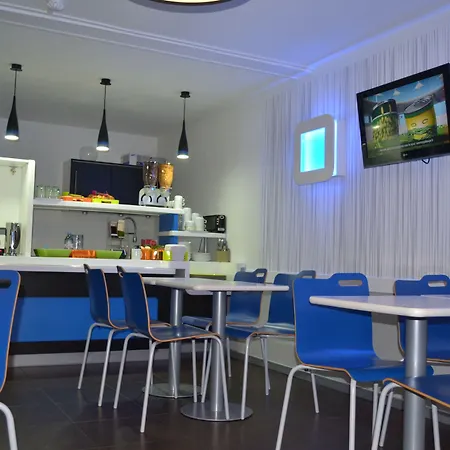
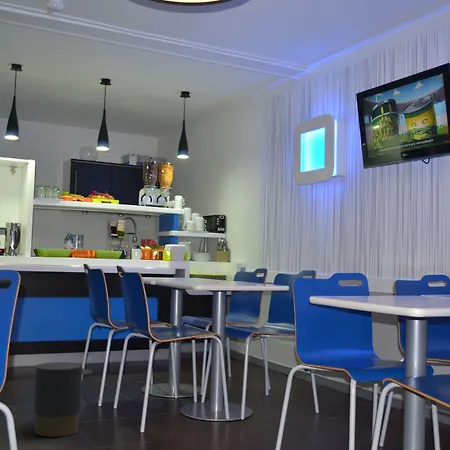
+ trash can (63, 395)
